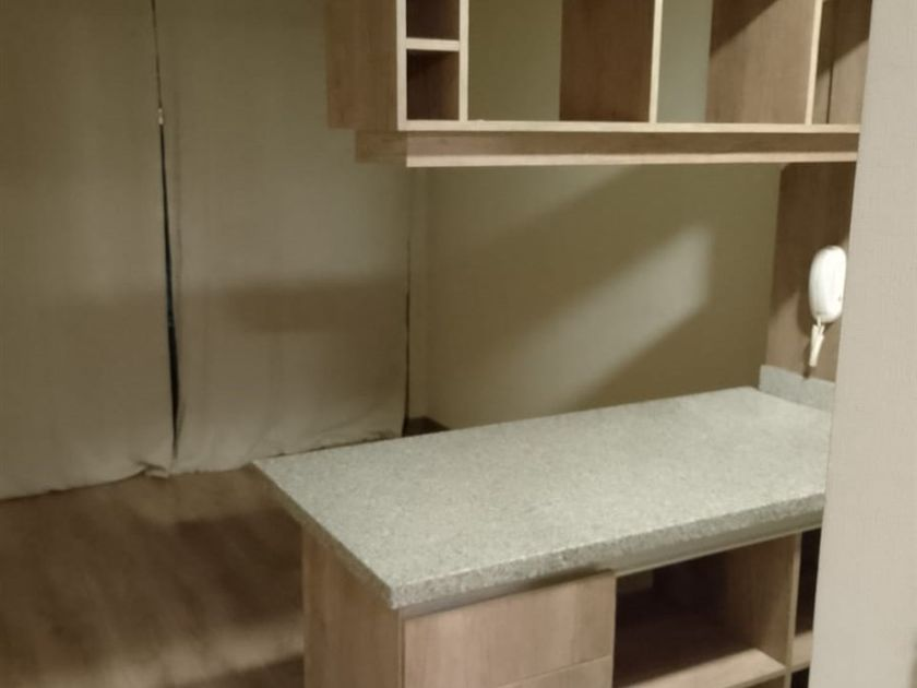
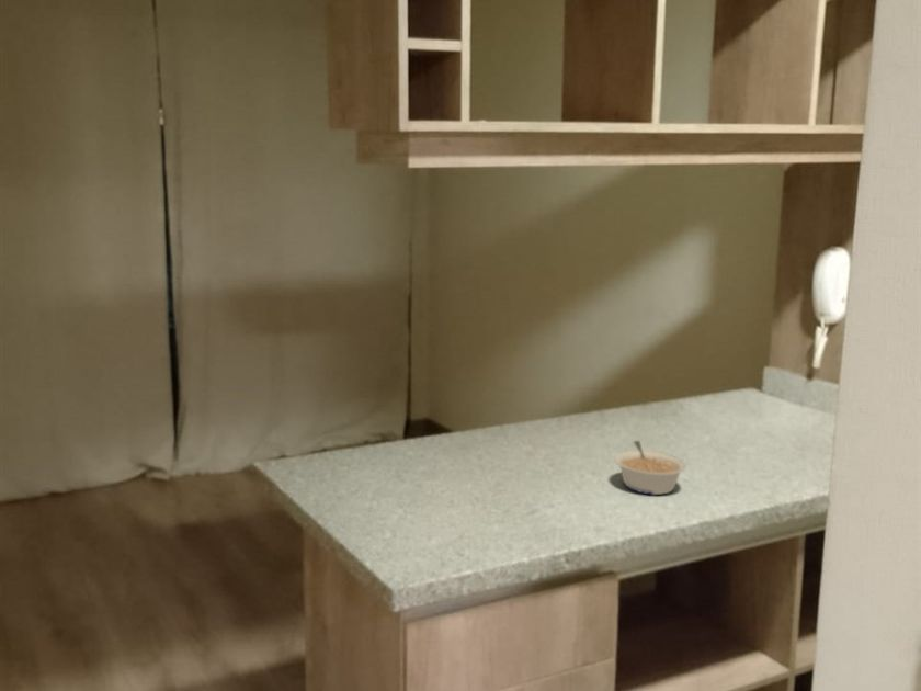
+ legume (647, 471)
